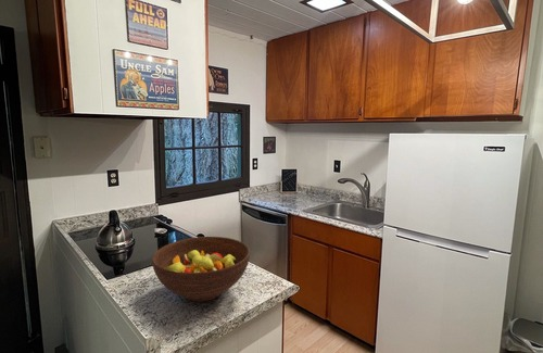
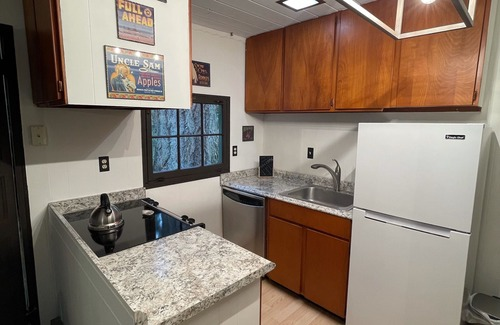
- fruit bowl (203, 273)
